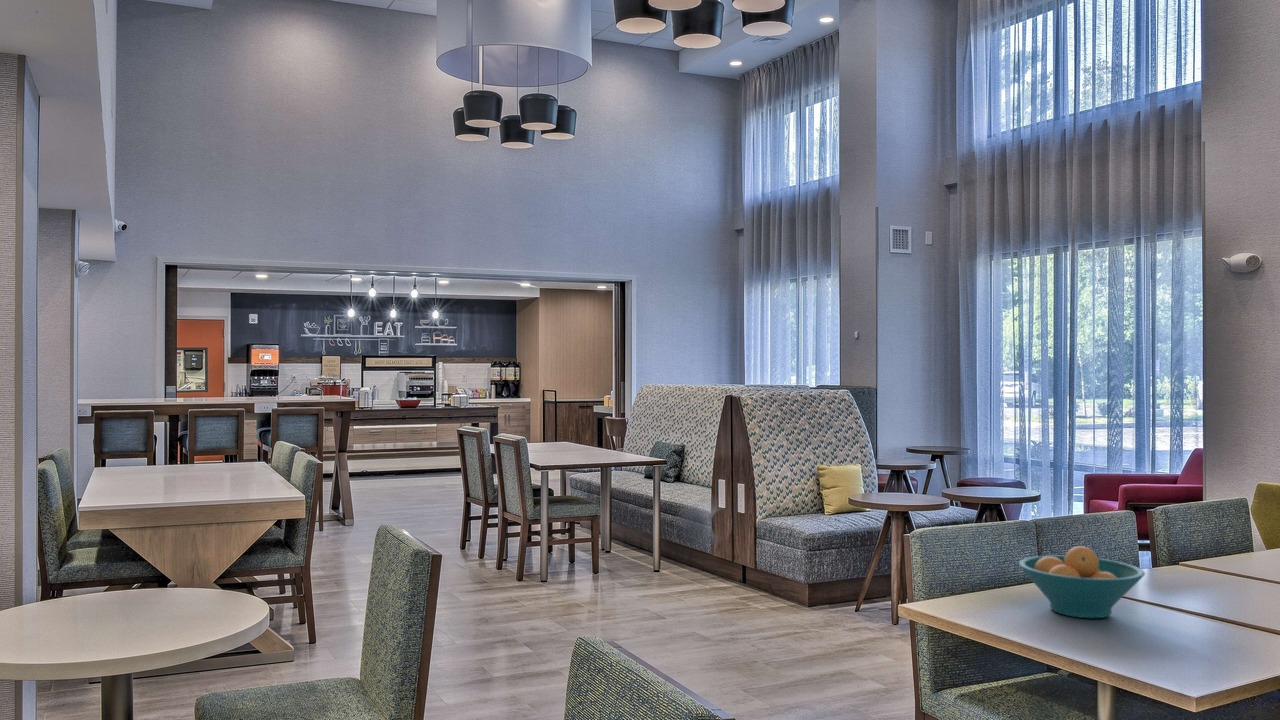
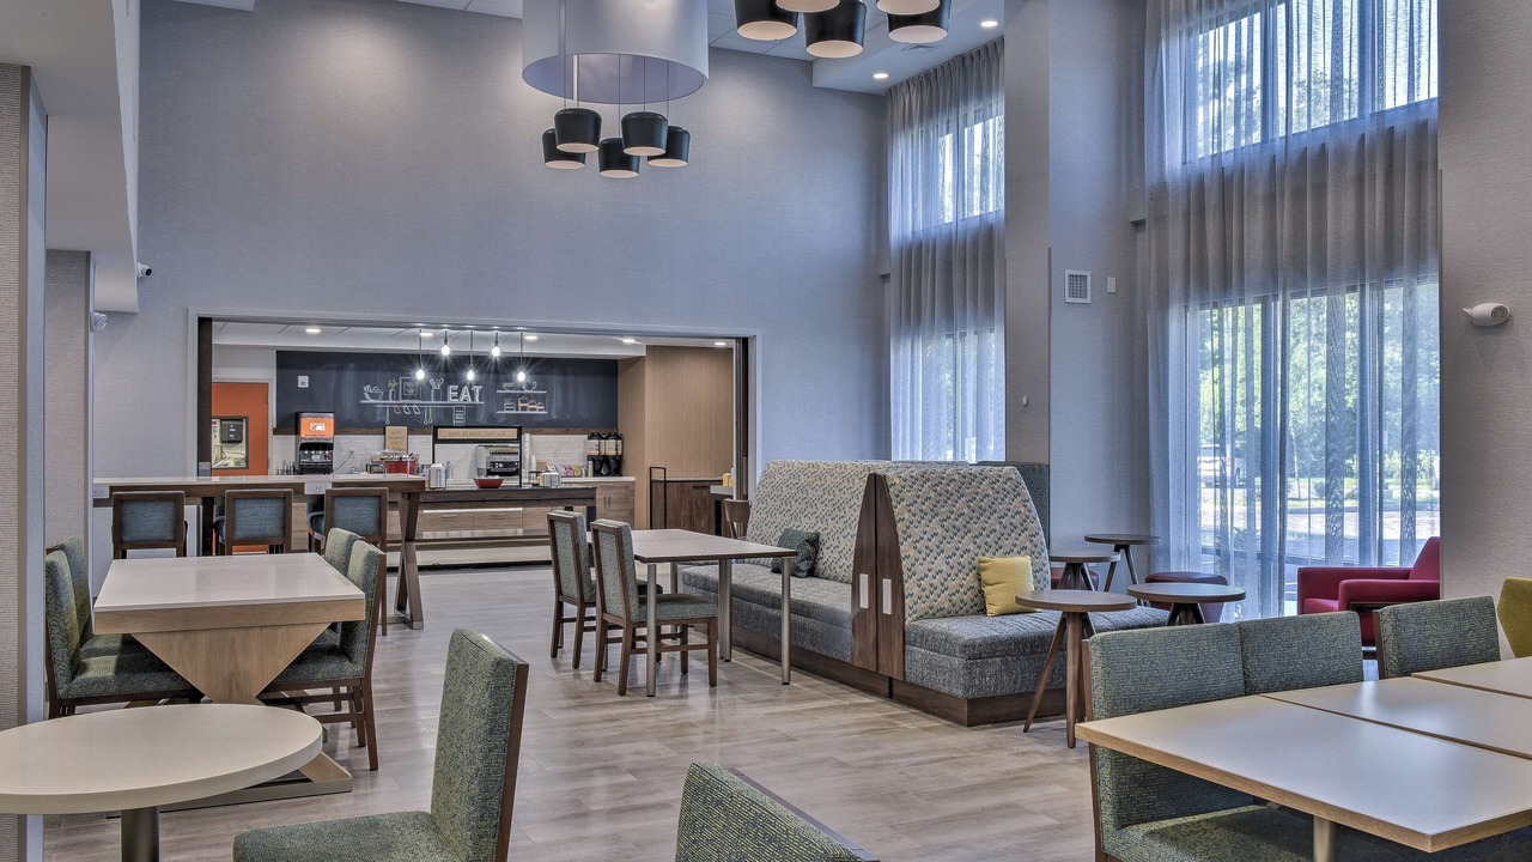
- fruit bowl (1080, 579)
